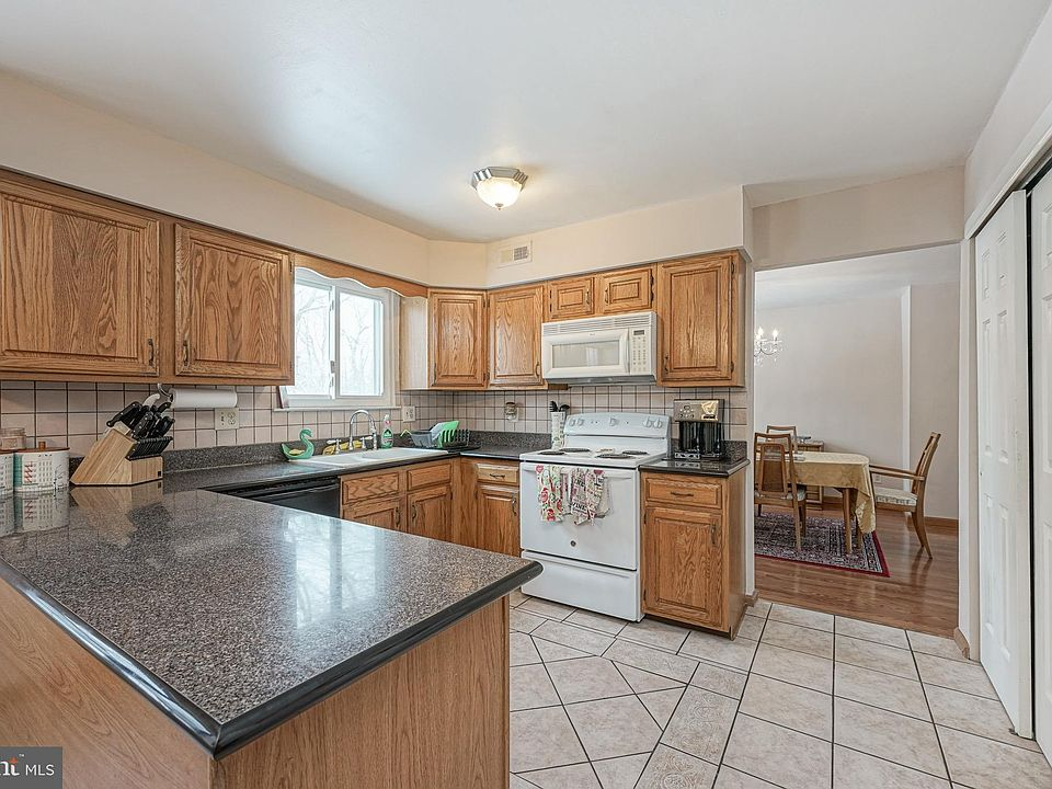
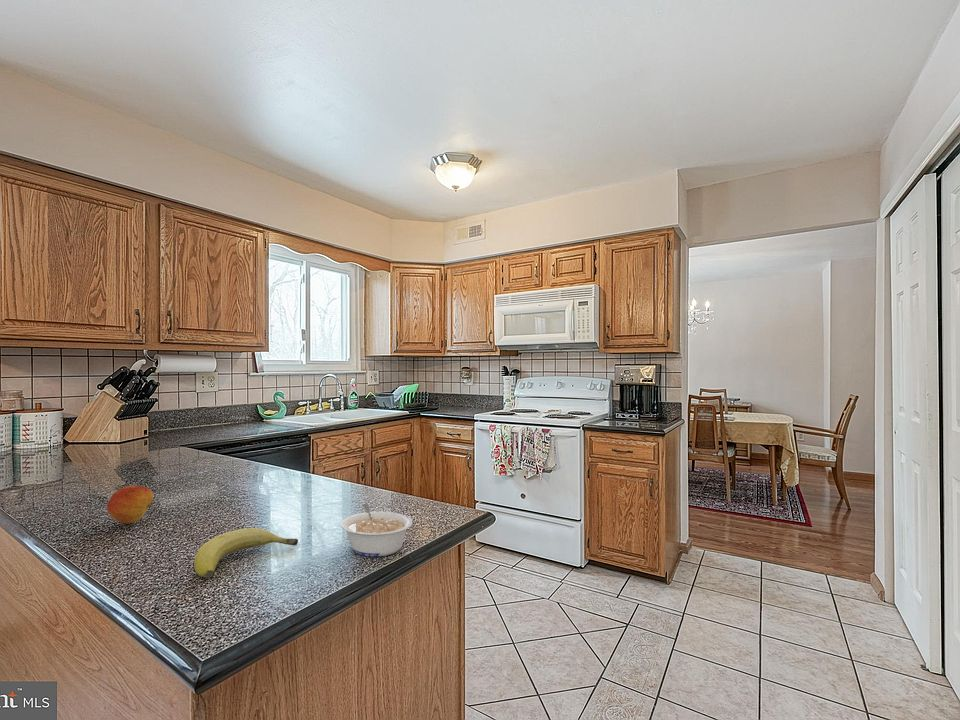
+ legume (374, 531)
+ fruit (130, 504)
+ fruit (240, 546)
